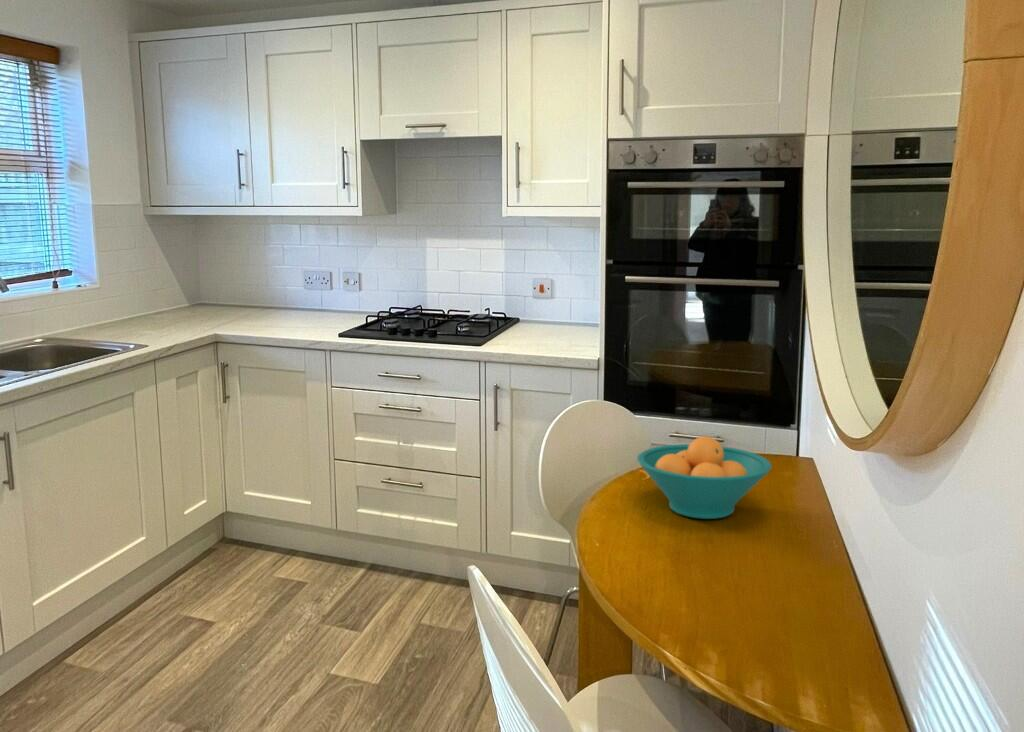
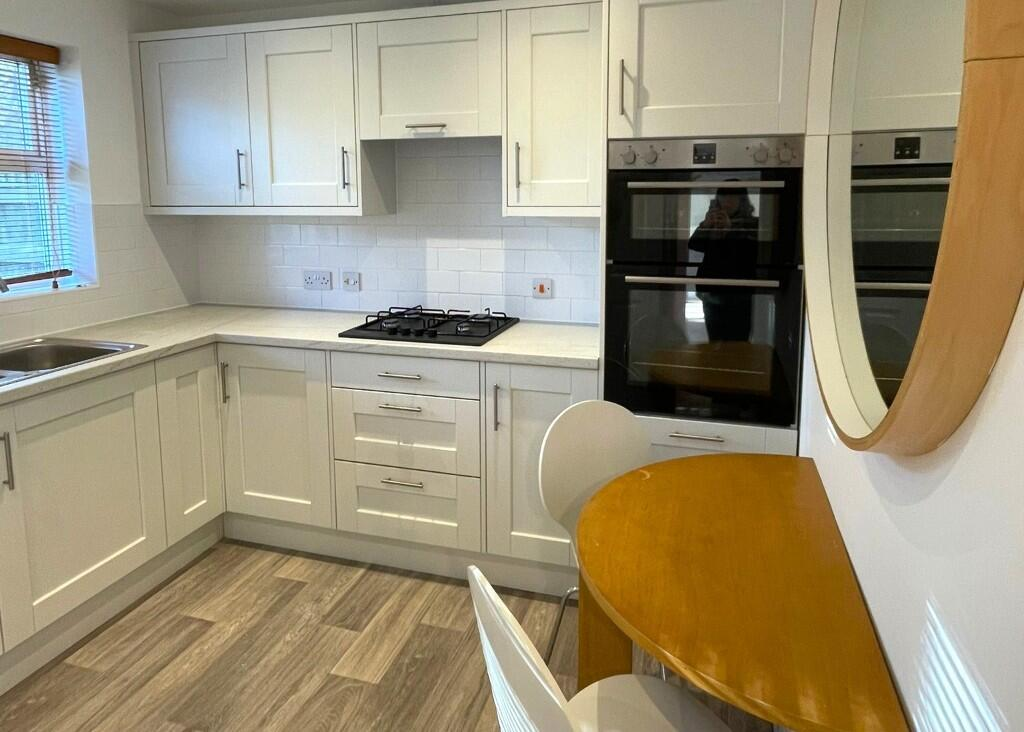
- fruit bowl (702, 473)
